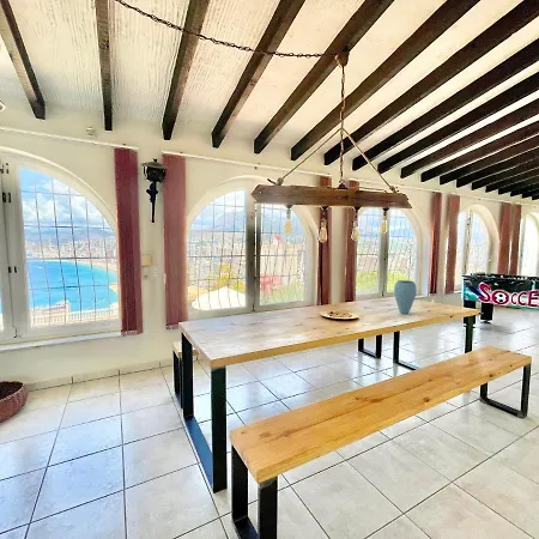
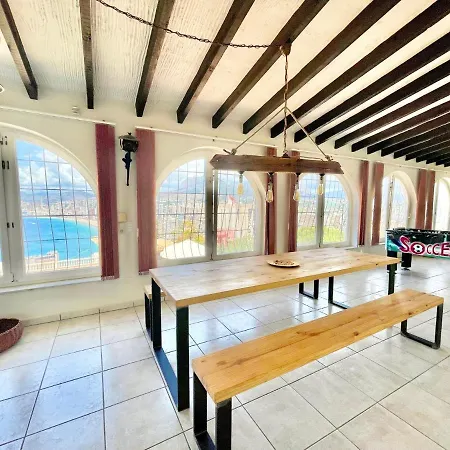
- vase (405, 297)
